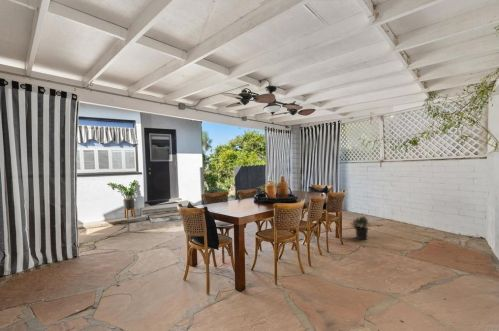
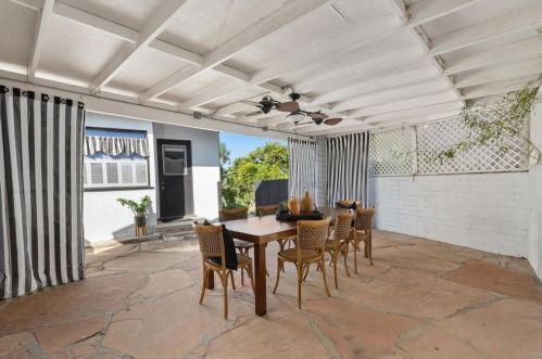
- potted plant (362, 227)
